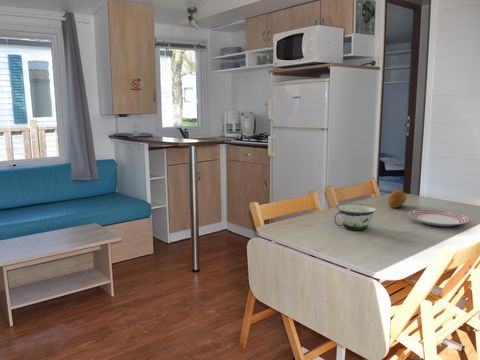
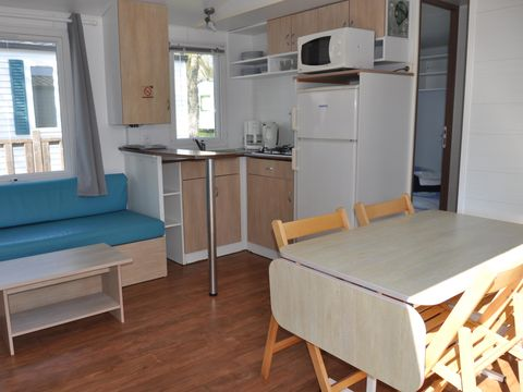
- fruit (397, 198)
- dinner plate (437, 218)
- bowl (354, 218)
